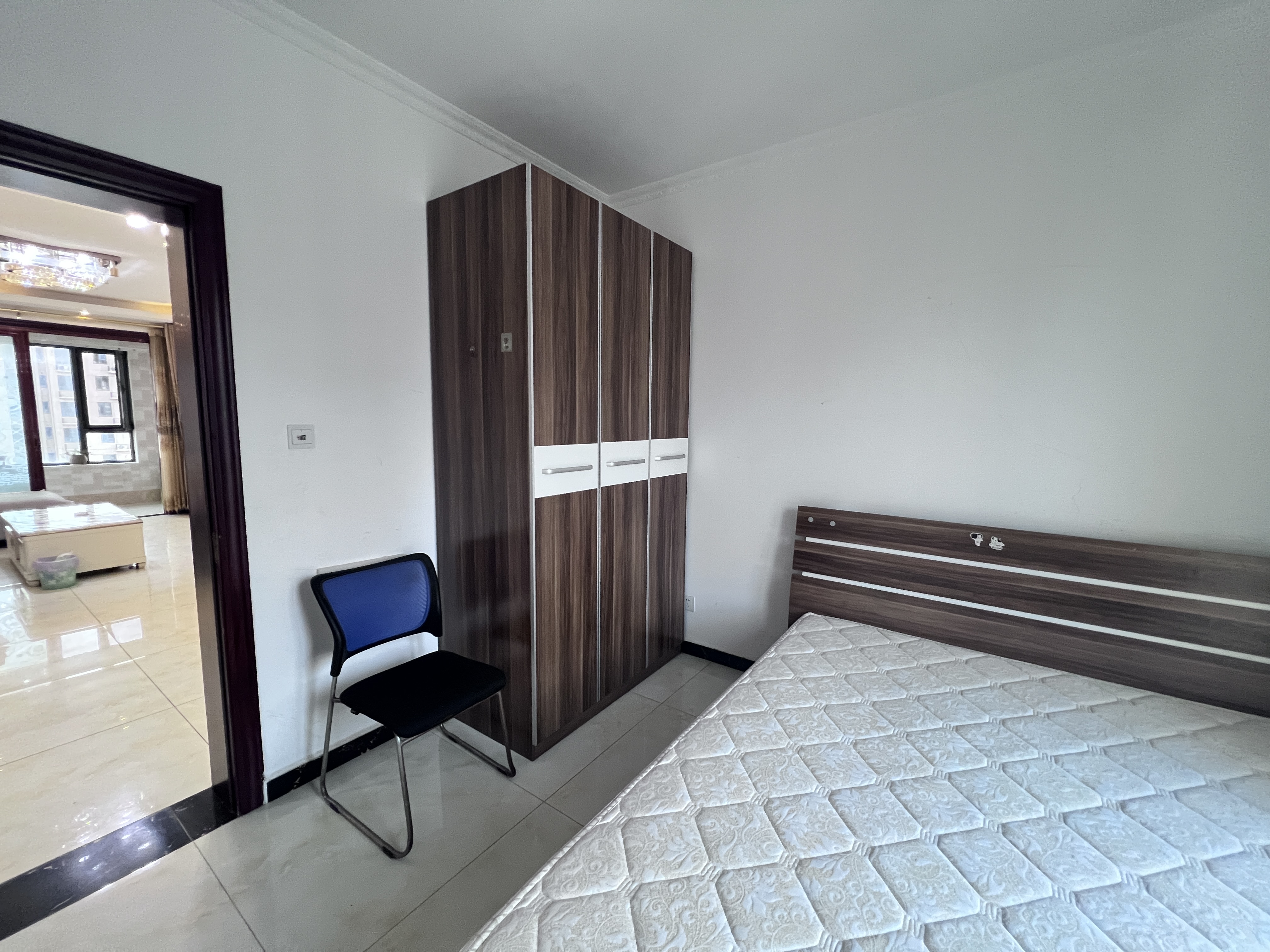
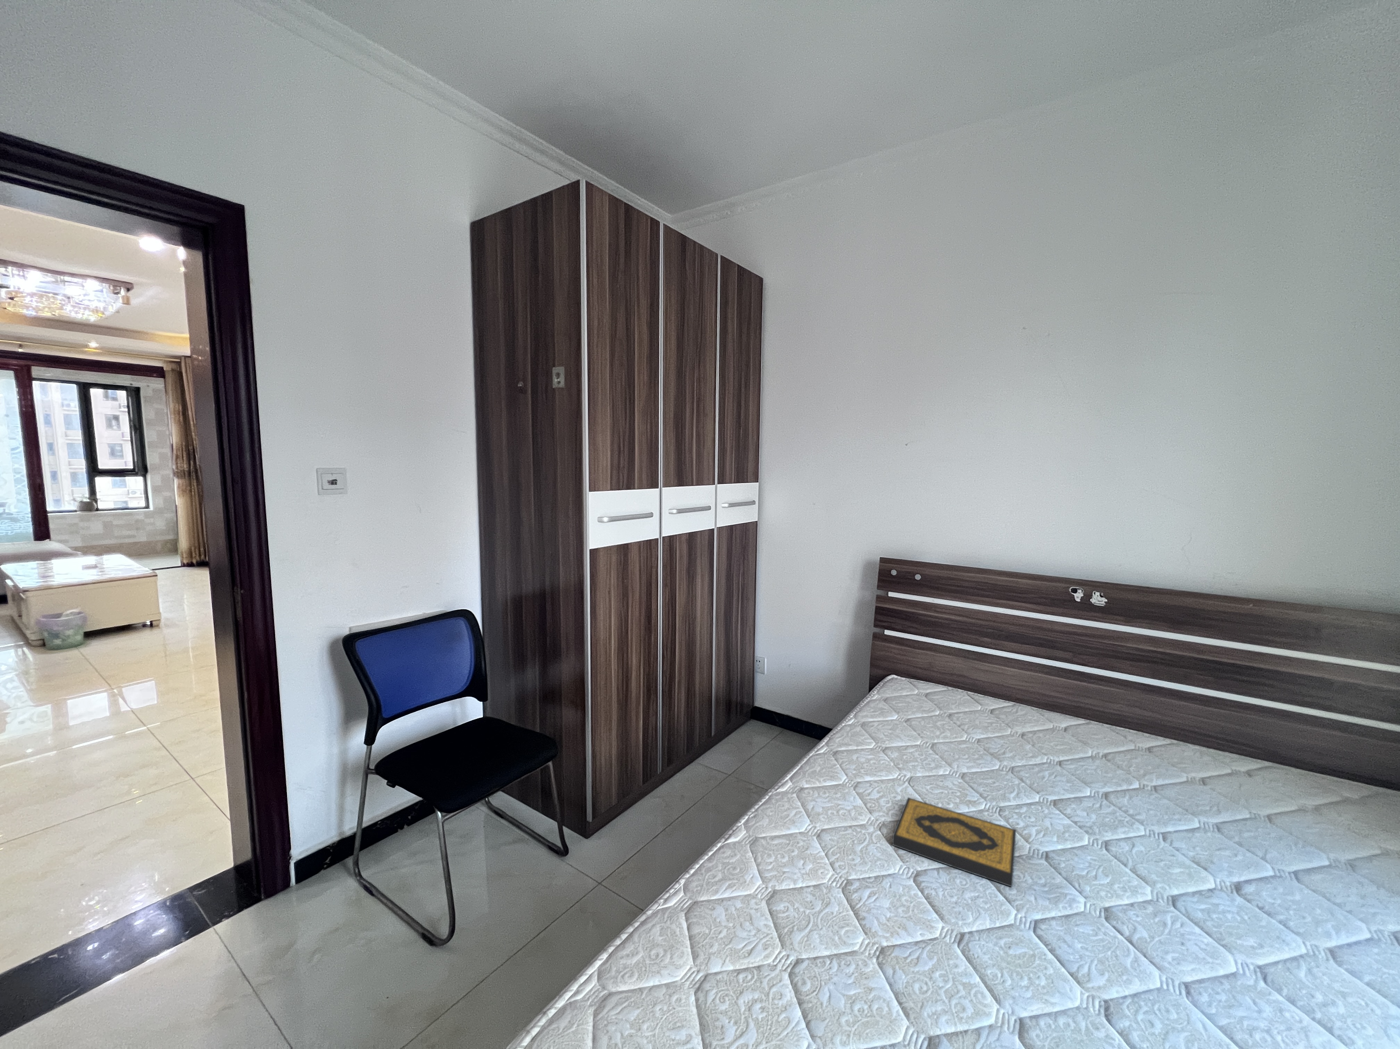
+ hardback book (955, 837)
